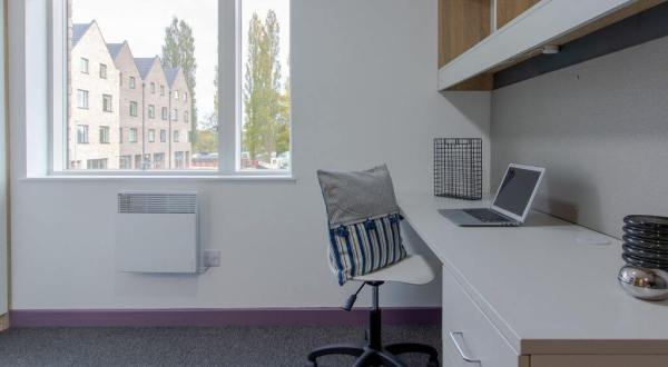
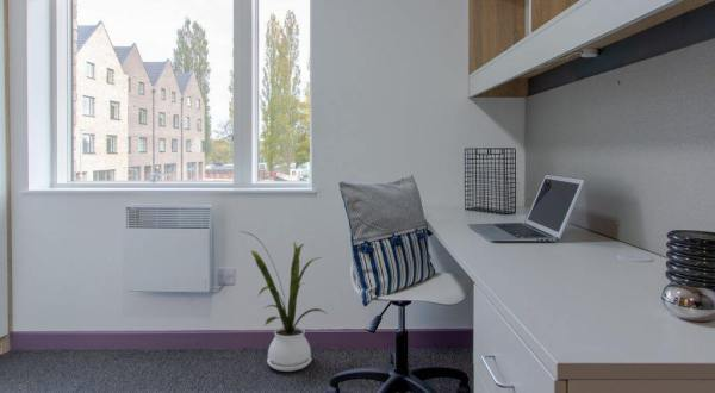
+ house plant (284, 297)
